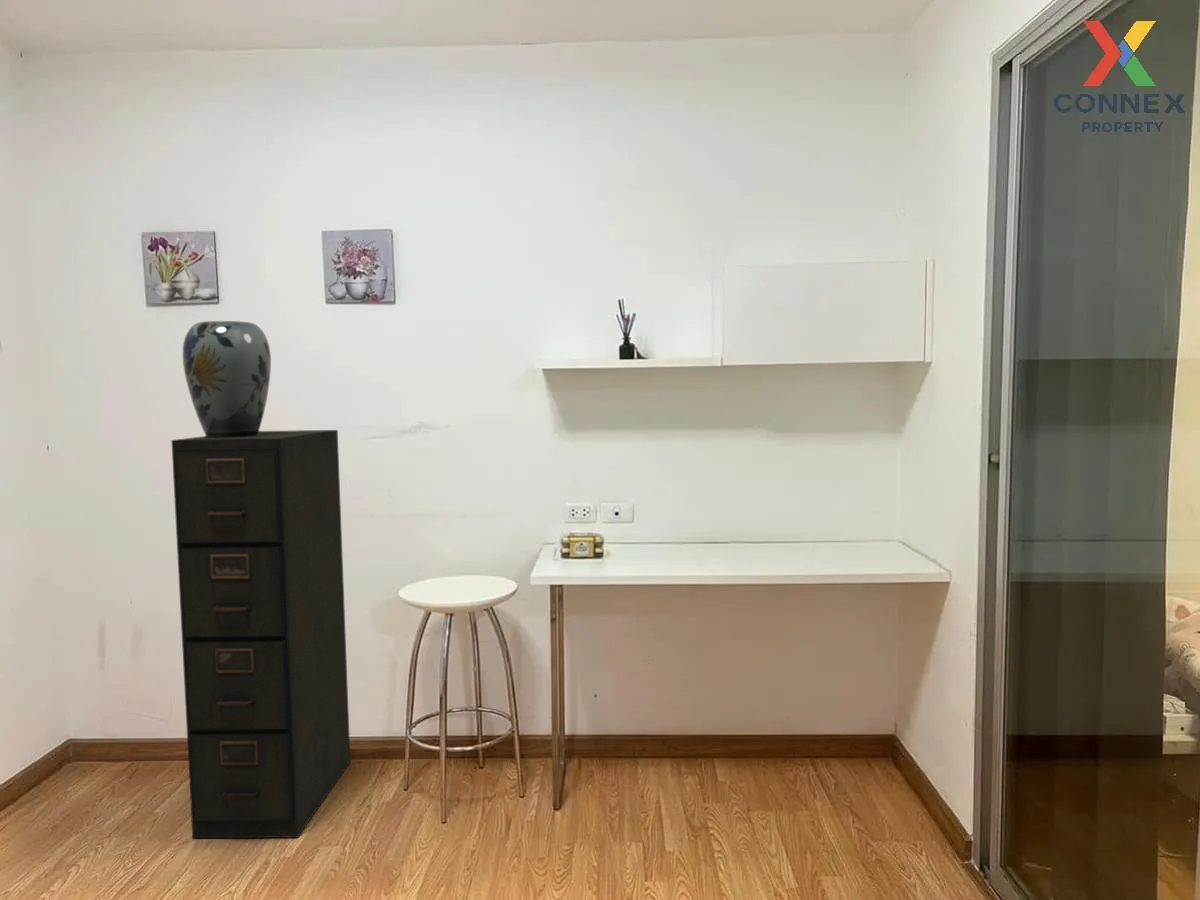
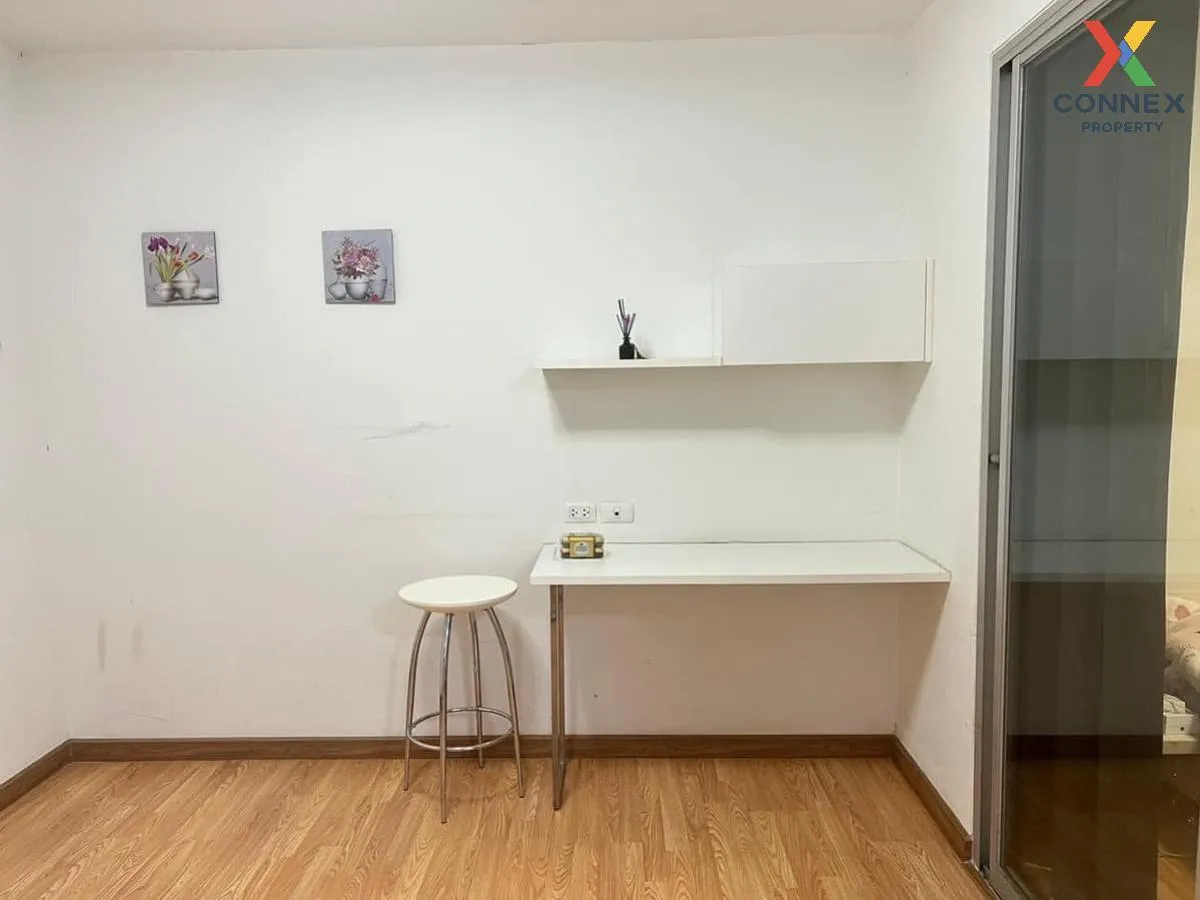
- filing cabinet (268, 620)
- vase (228, 379)
